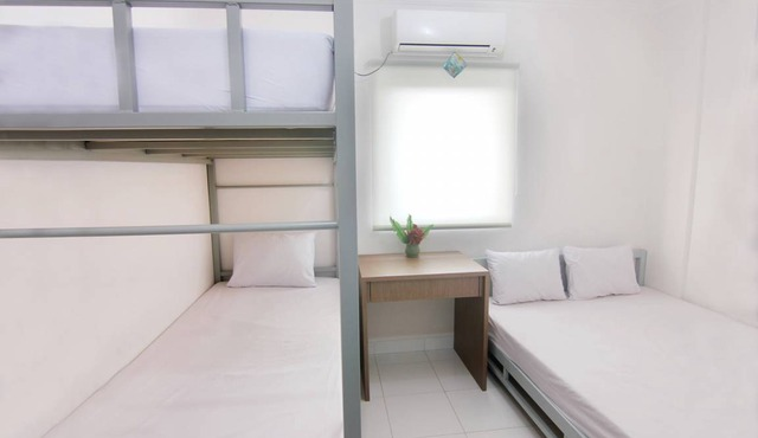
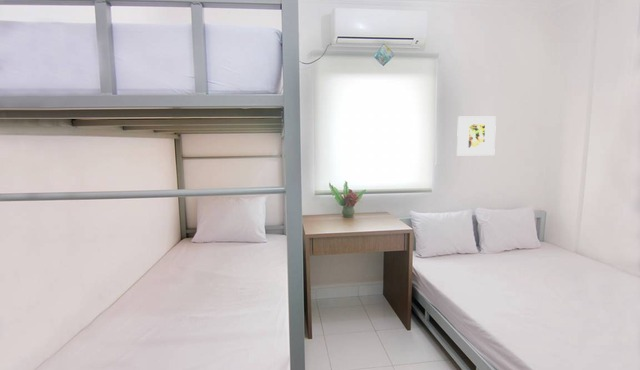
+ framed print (476, 136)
